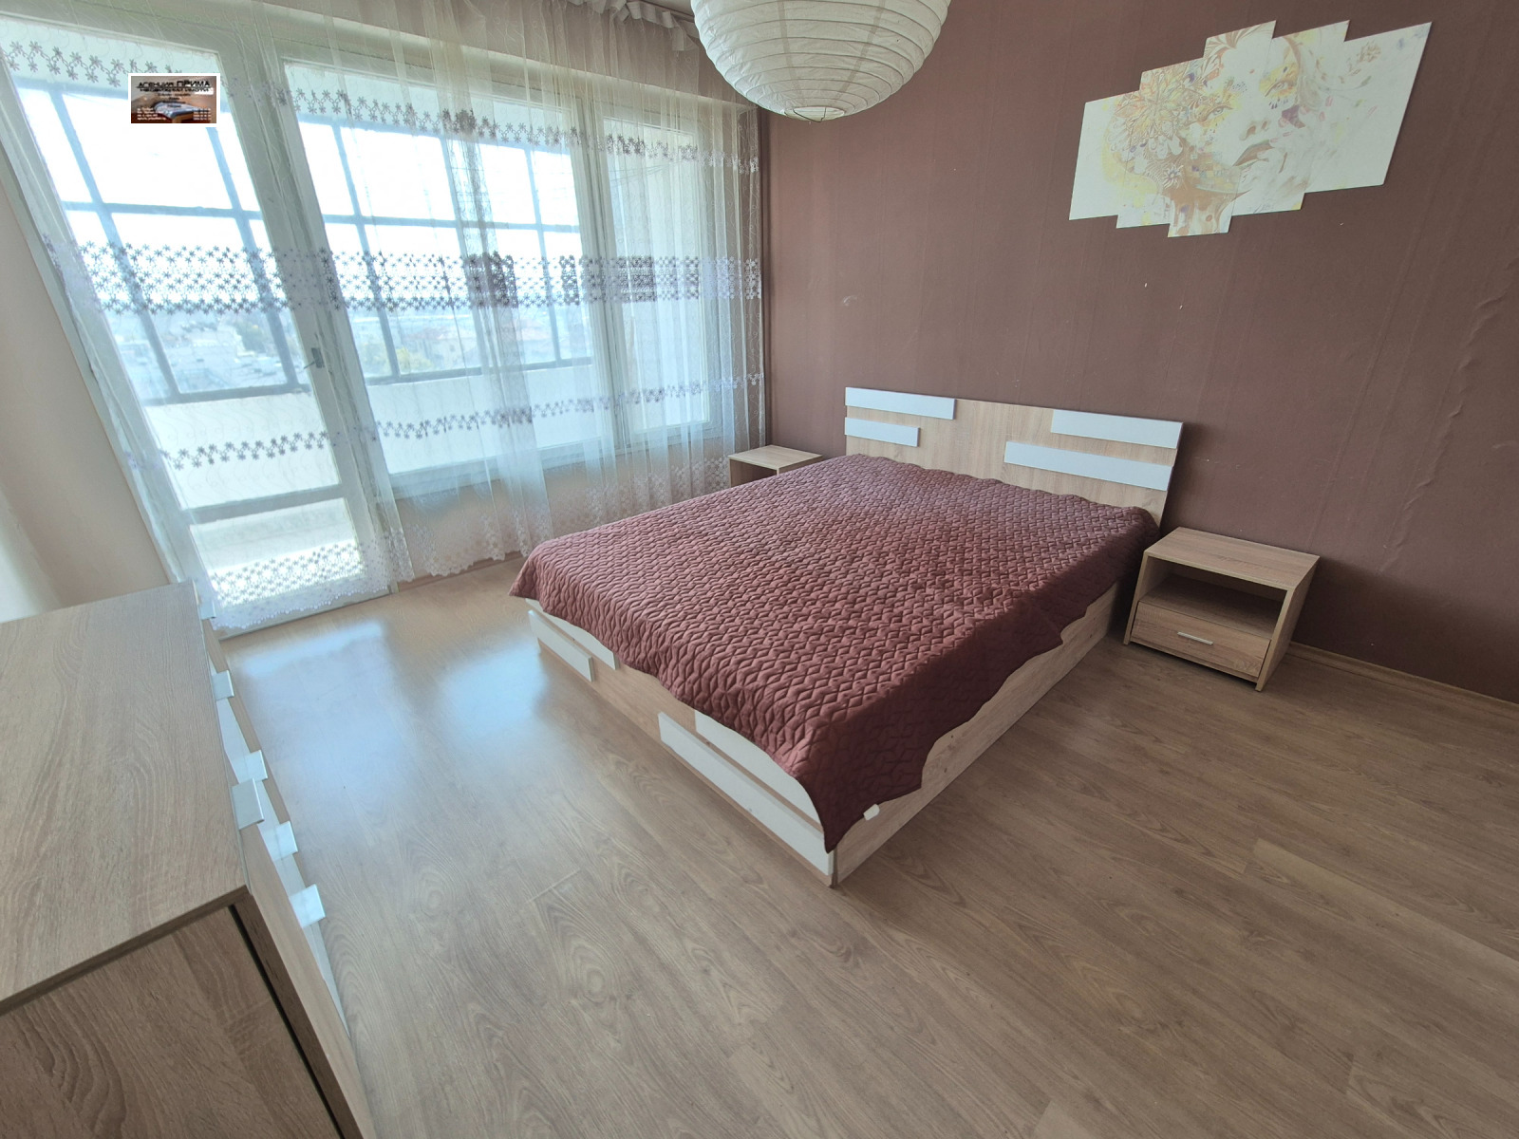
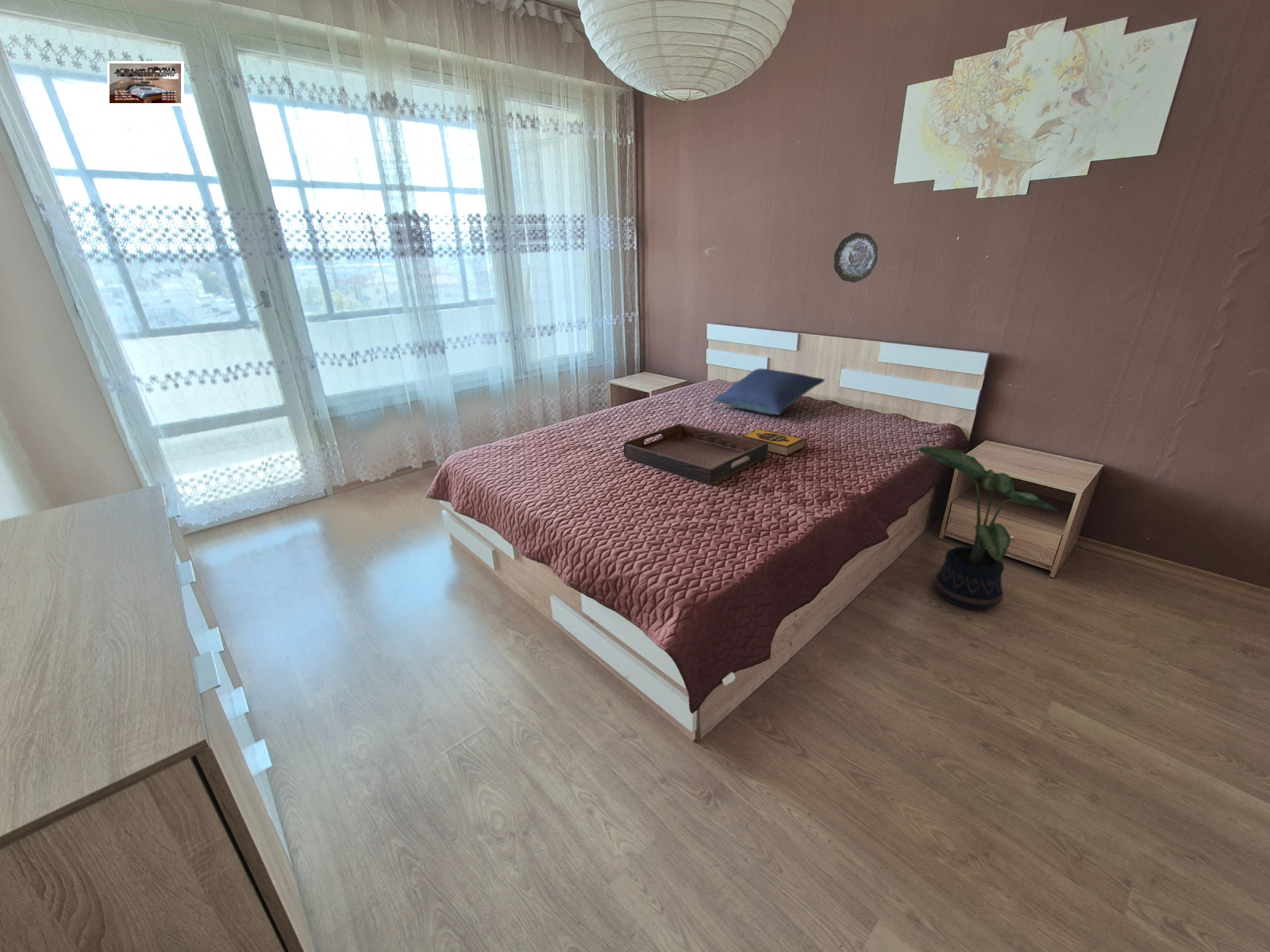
+ decorative plate (856, 257)
+ hardback book (773, 441)
+ potted plant (980, 523)
+ pillow (767, 390)
+ serving tray (693, 450)
